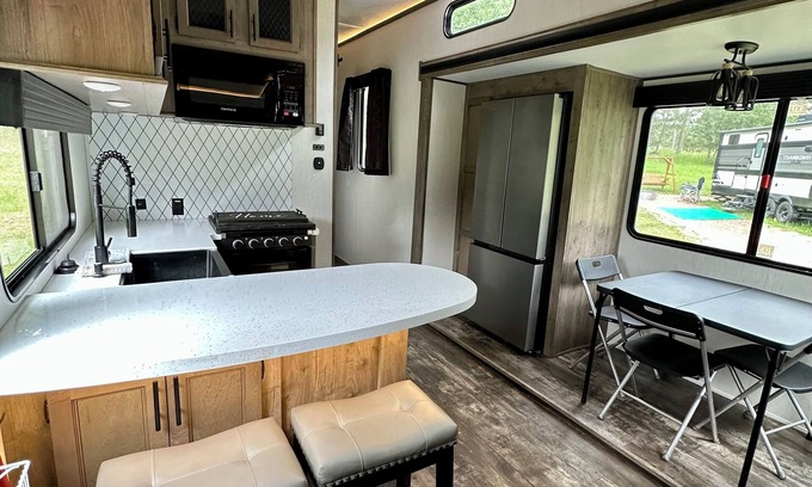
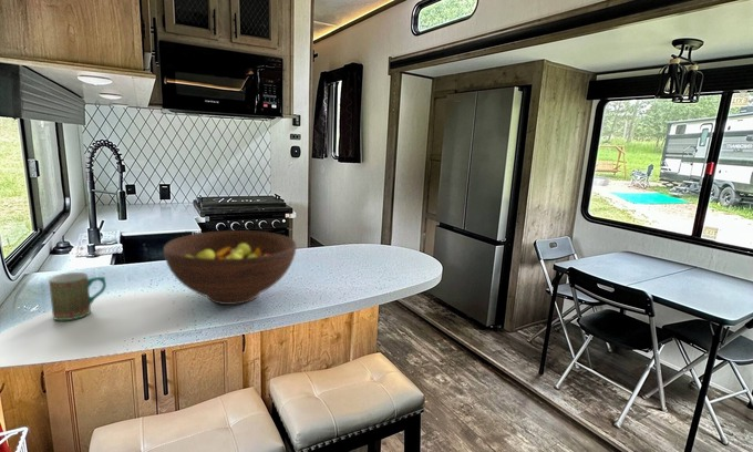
+ mug (79, 295)
+ fruit bowl (234, 270)
